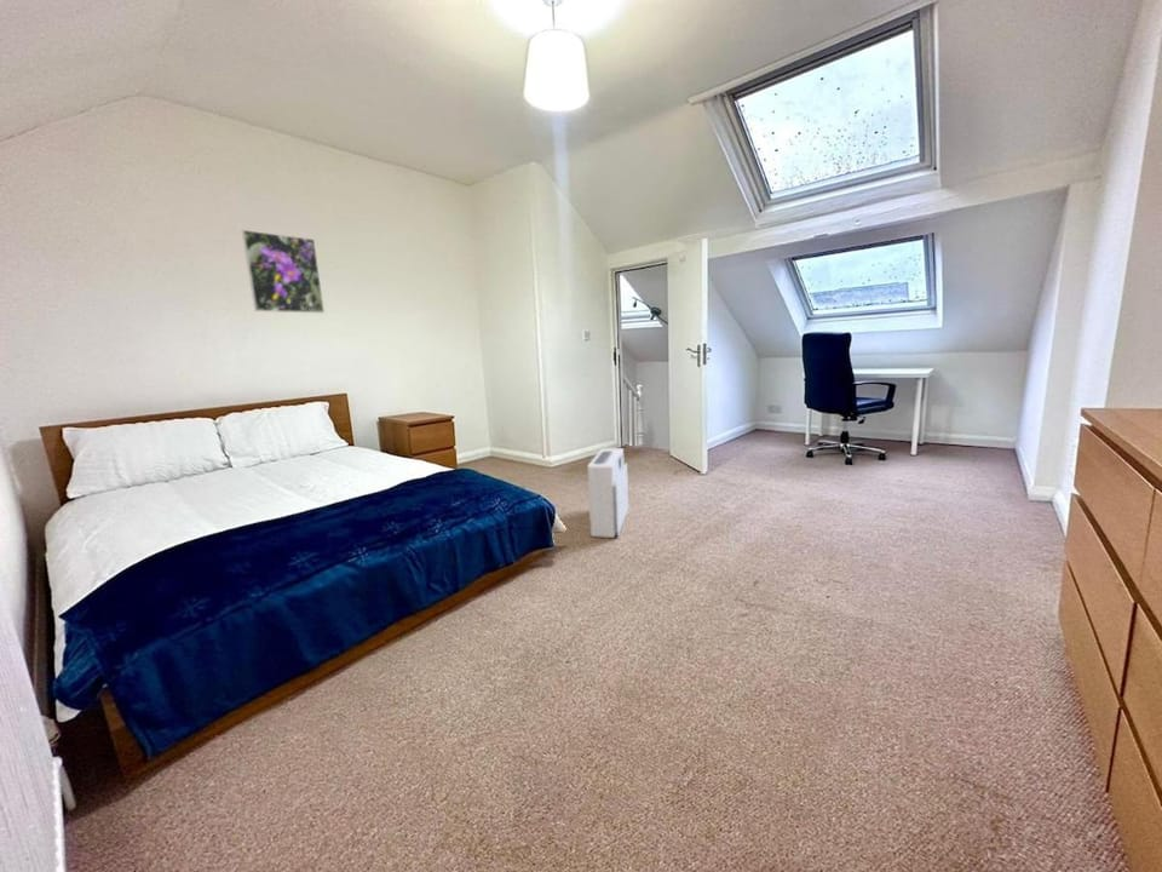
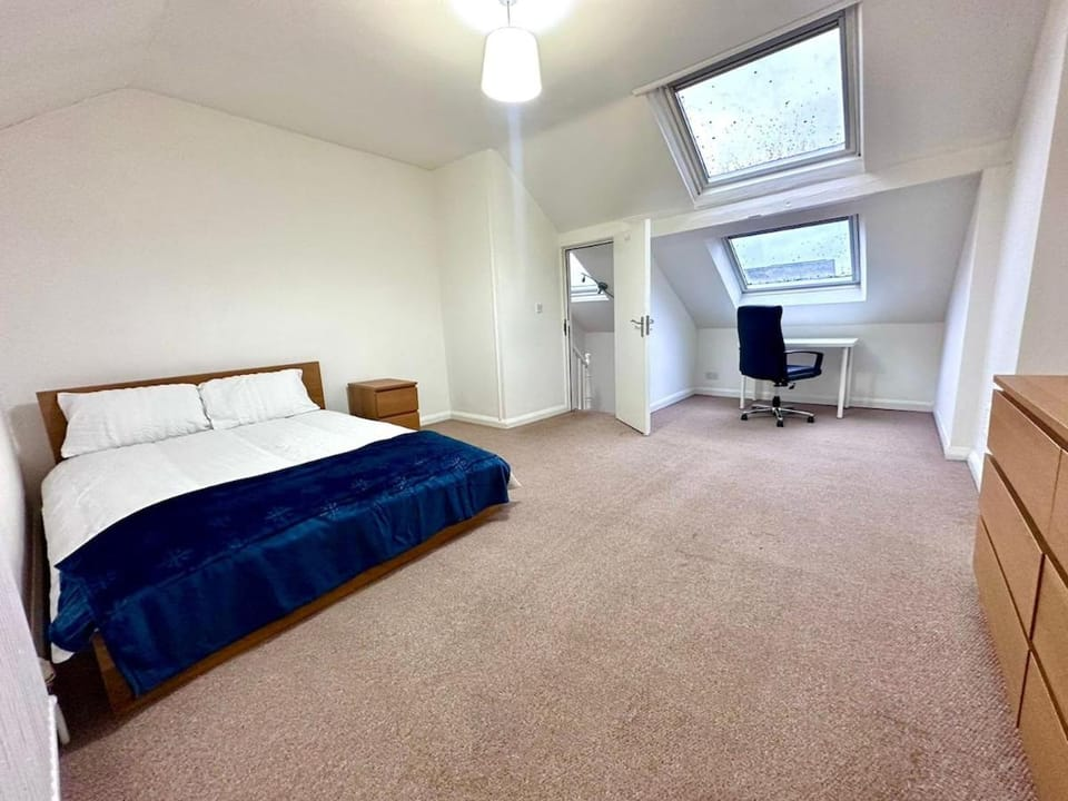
- air purifier (609, 488)
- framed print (284, 274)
